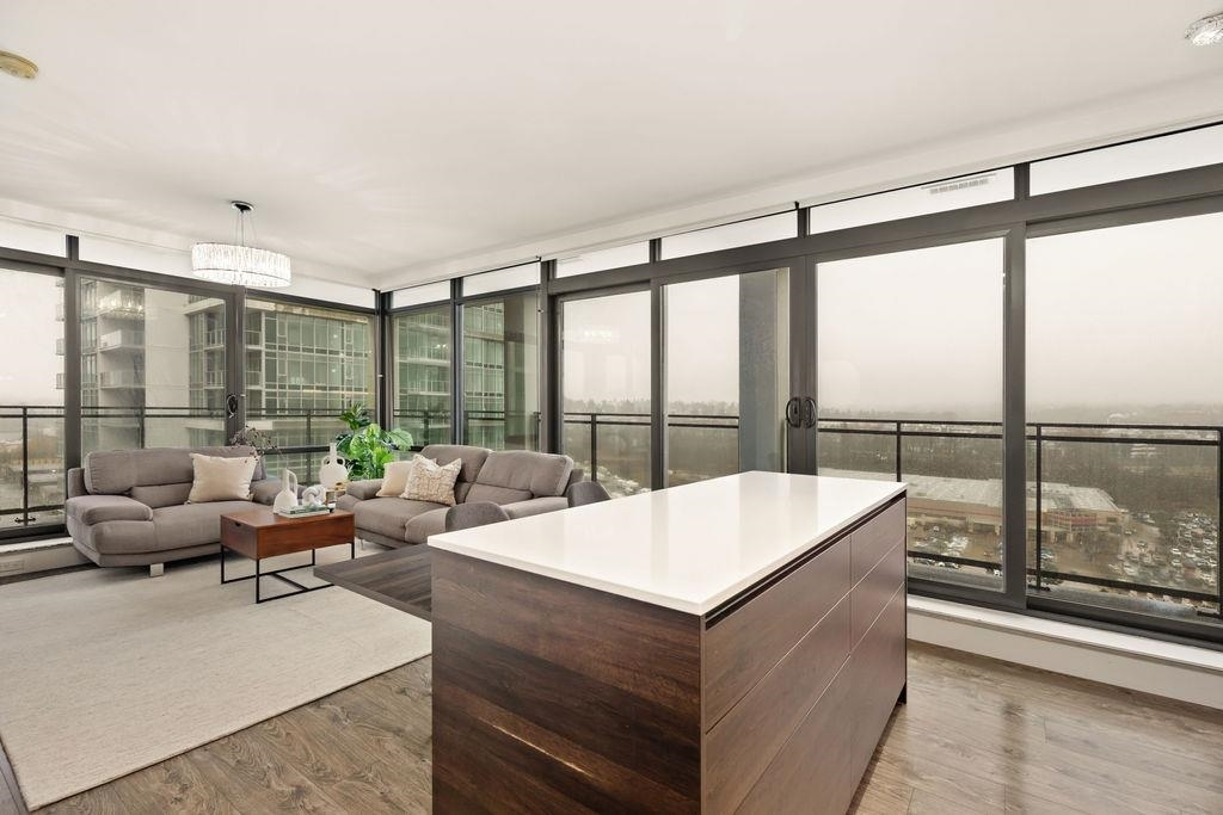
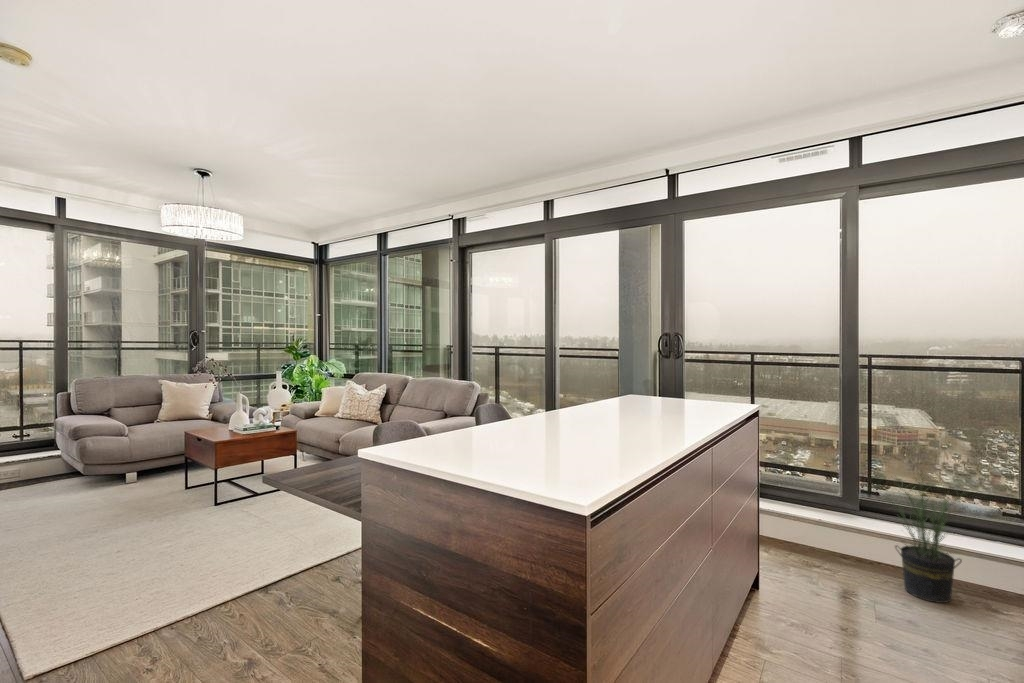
+ potted plant (924, 533)
